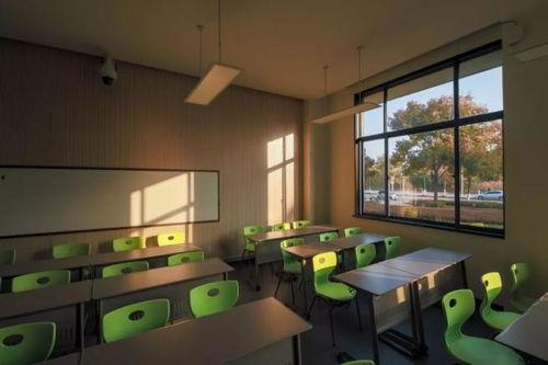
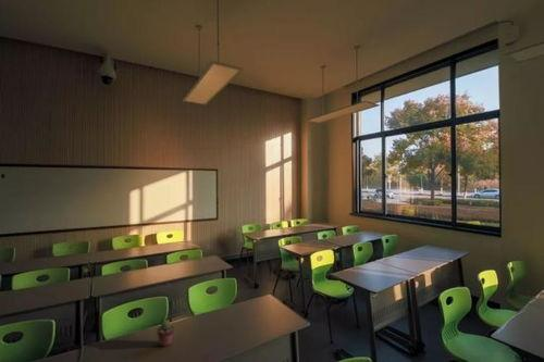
+ potted succulent (165, 333)
